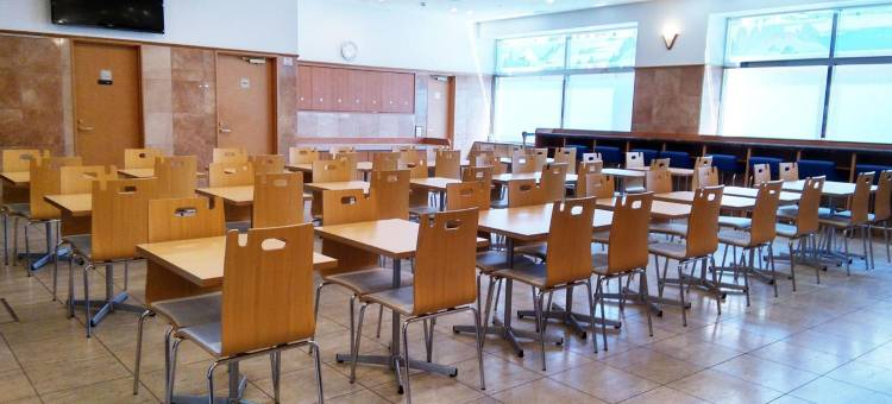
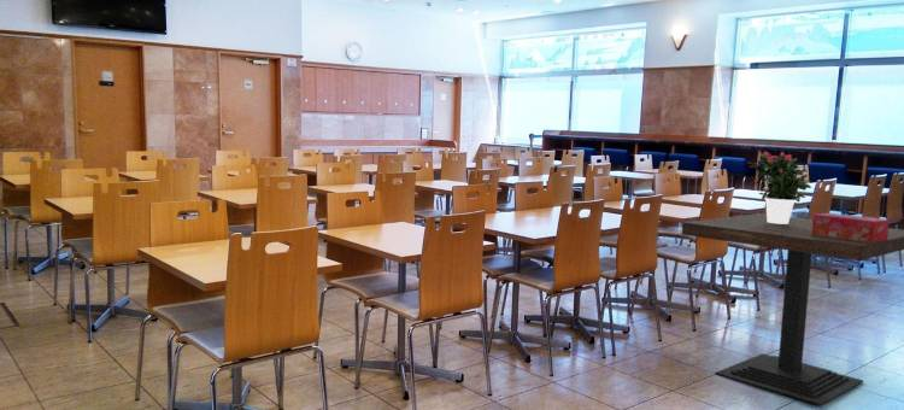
+ potted flower (779, 187)
+ dining table (794, 303)
+ tissue box (849, 226)
